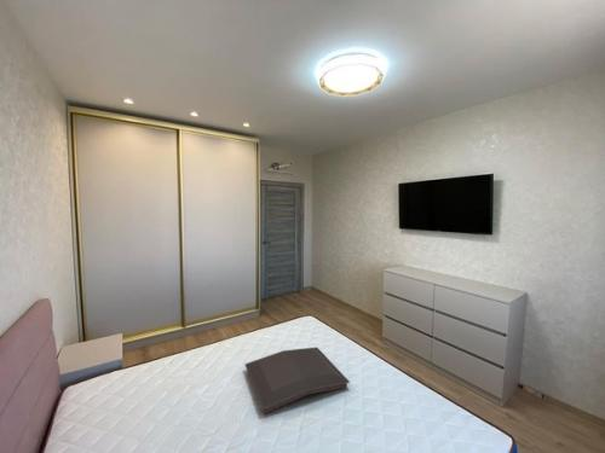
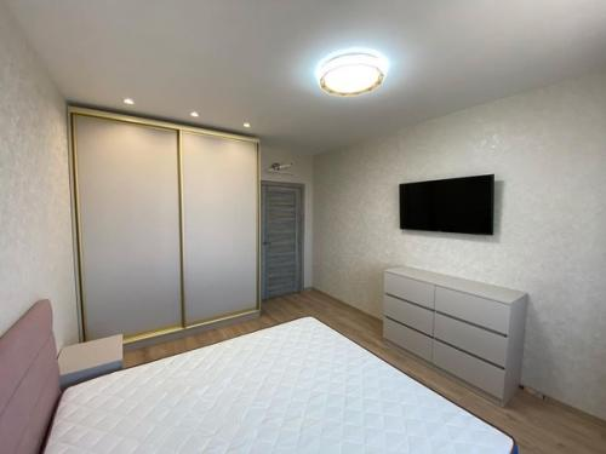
- serving tray (294, 371)
